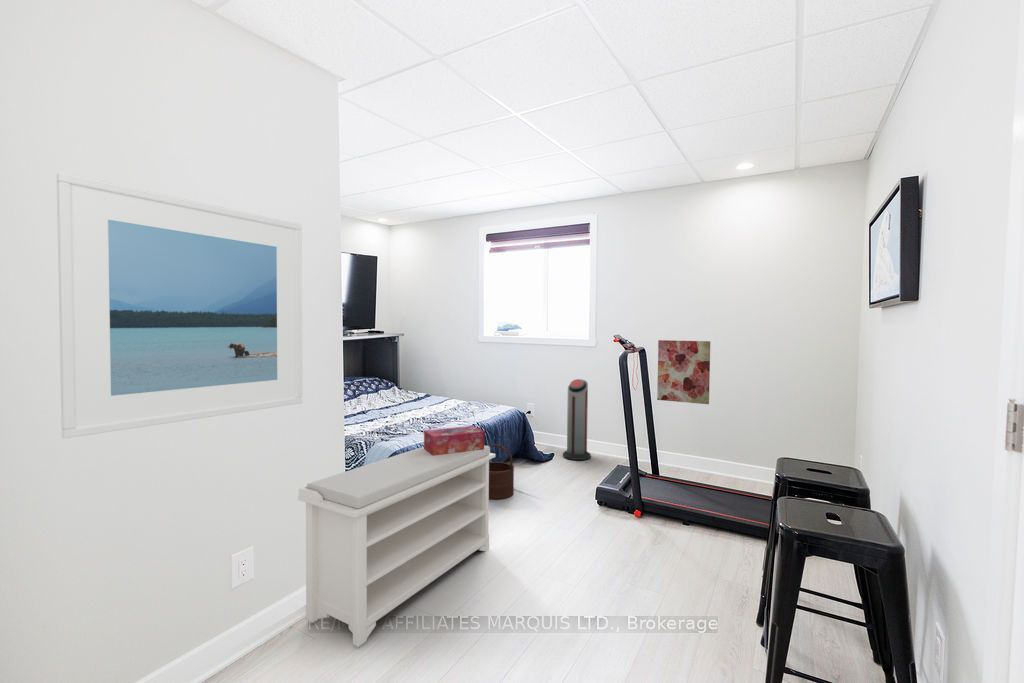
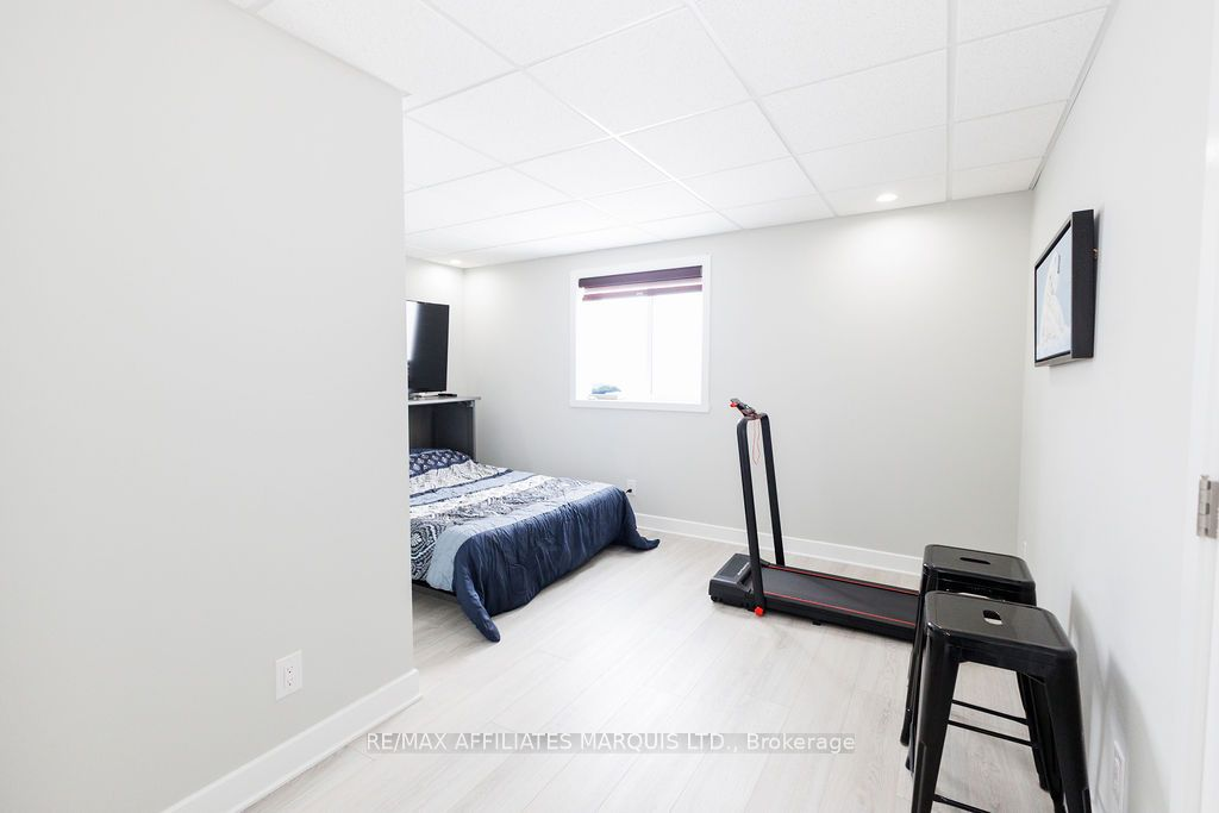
- tissue box (454, 439)
- wall art (683, 371)
- air purifier (577, 417)
- wooden bucket (496, 469)
- bench (411, 521)
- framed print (204, 311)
